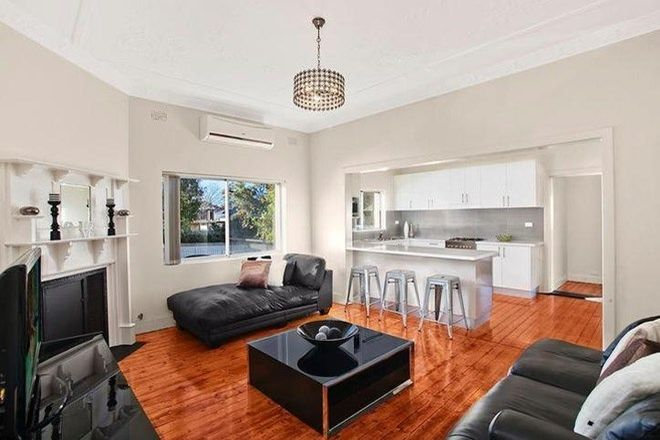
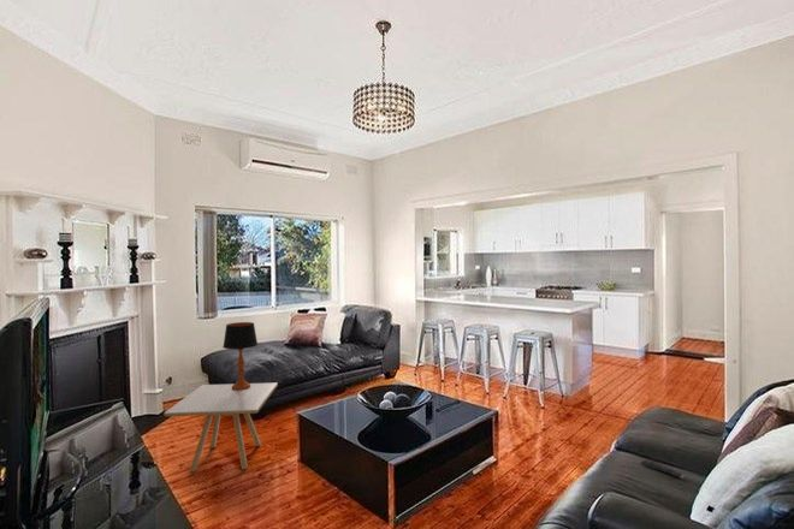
+ side table (233, 422)
+ table lamp (241, 355)
+ remote control (662, 468)
